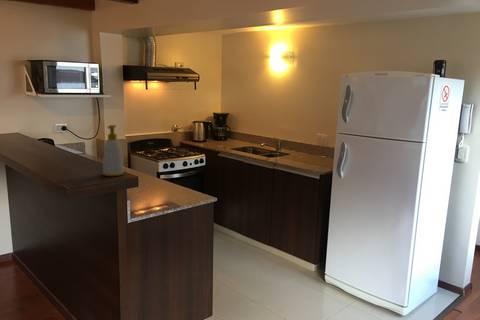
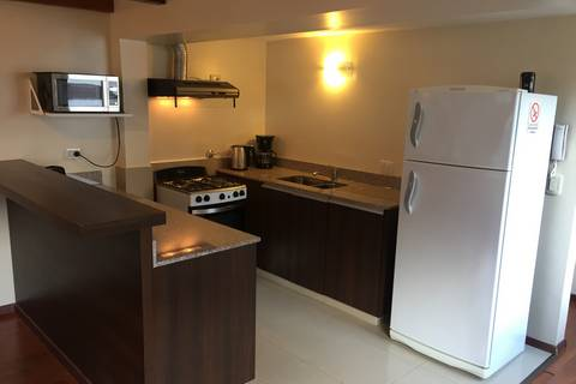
- soap bottle (112, 150)
